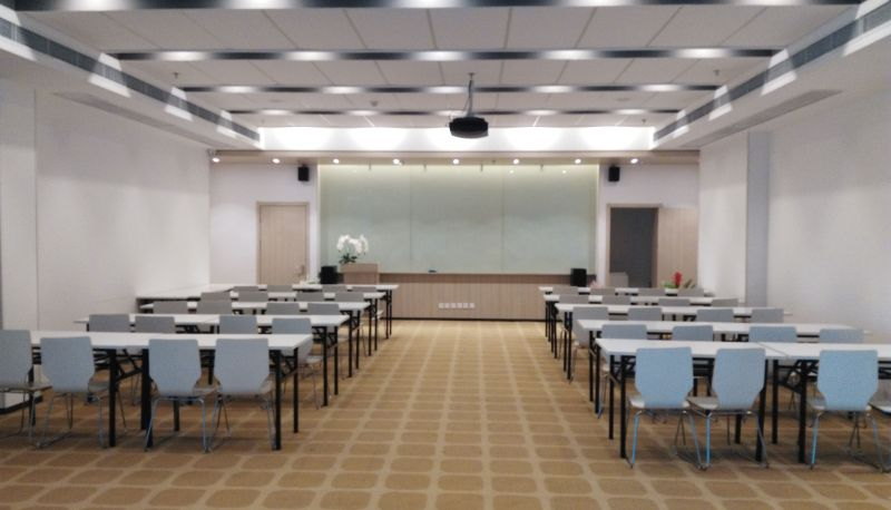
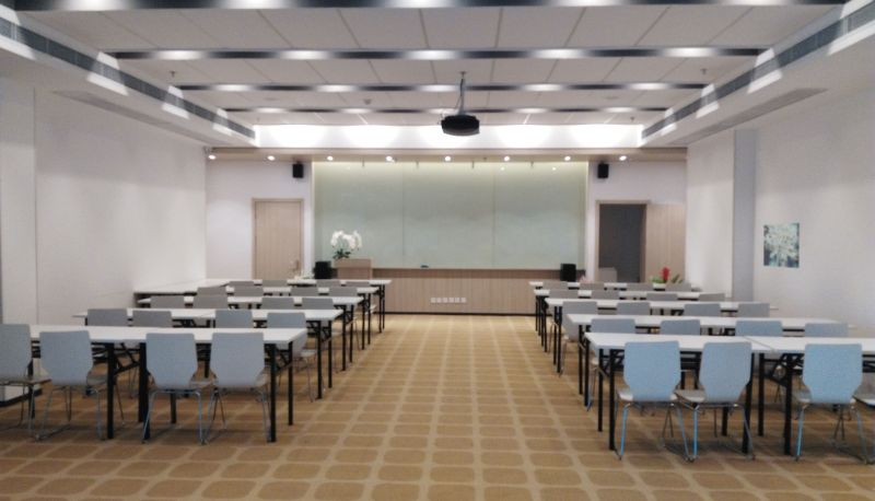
+ wall art (780, 245)
